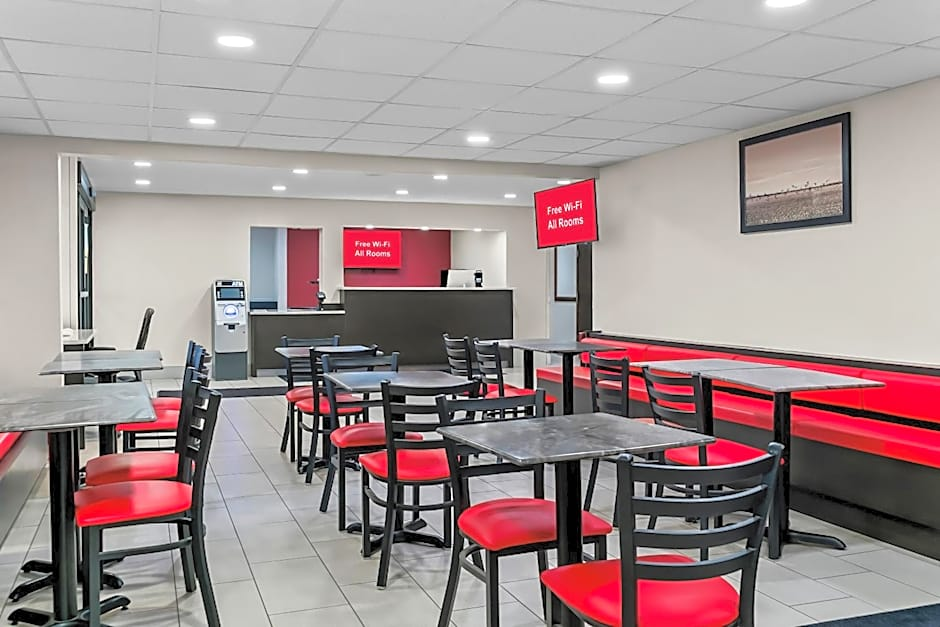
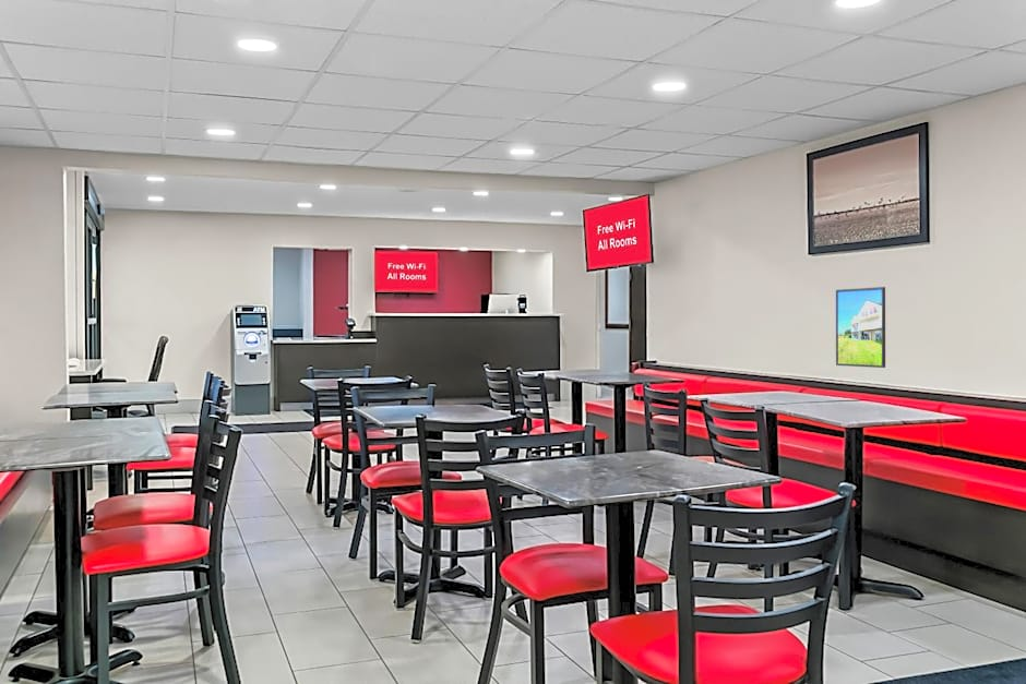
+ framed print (859, 327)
